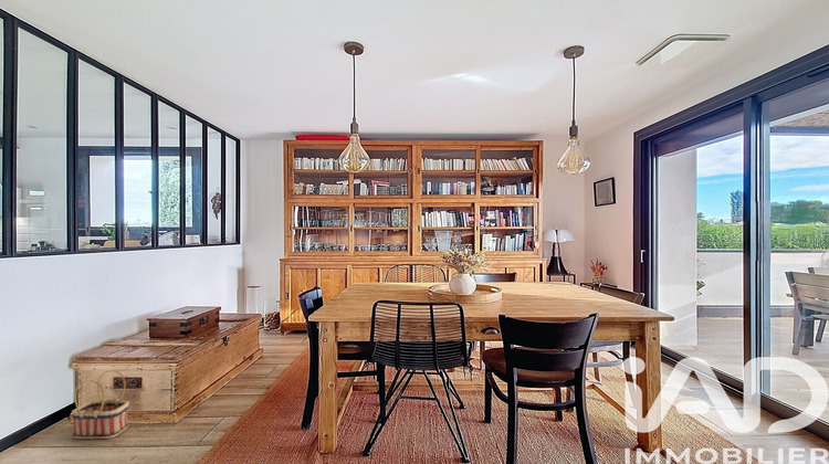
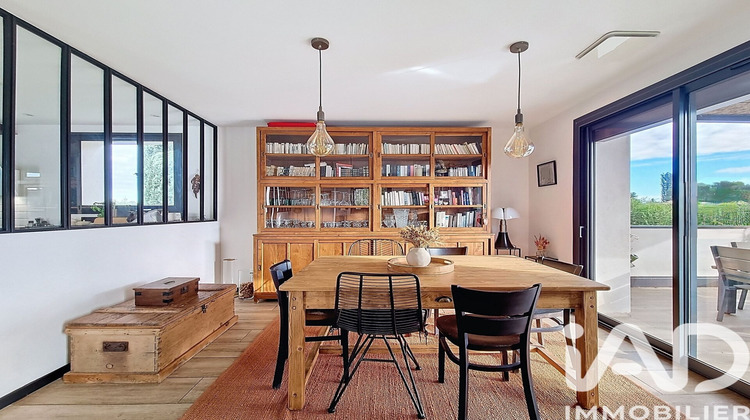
- basket (101, 403)
